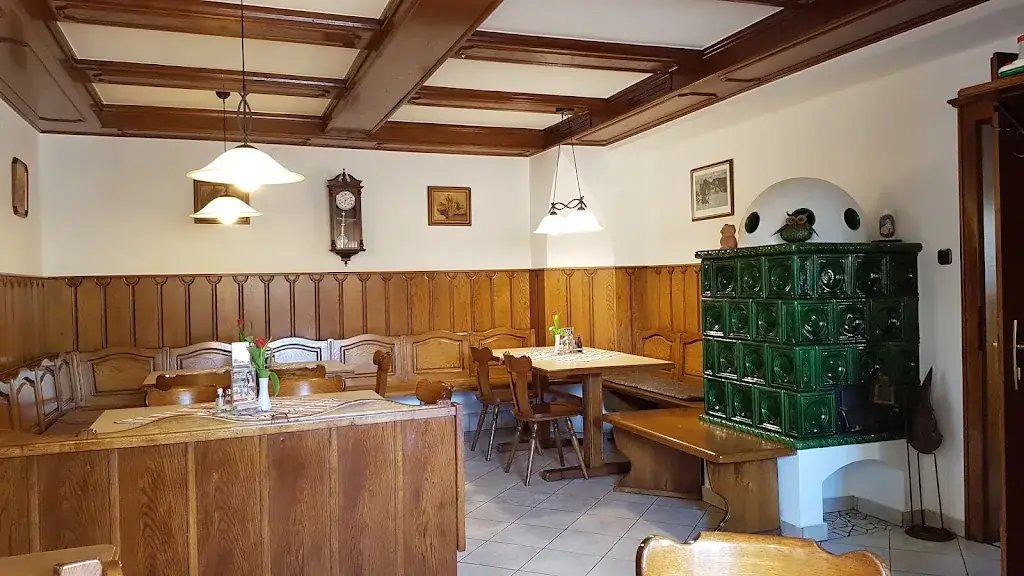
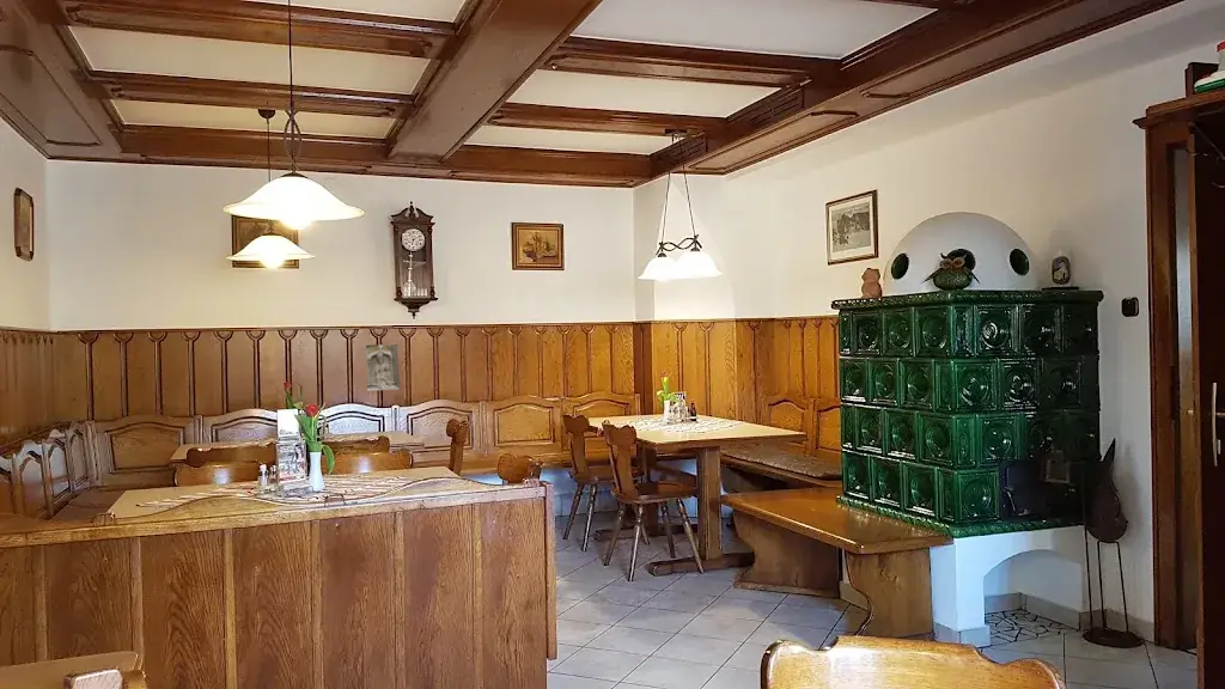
+ decorative relief (382, 367)
